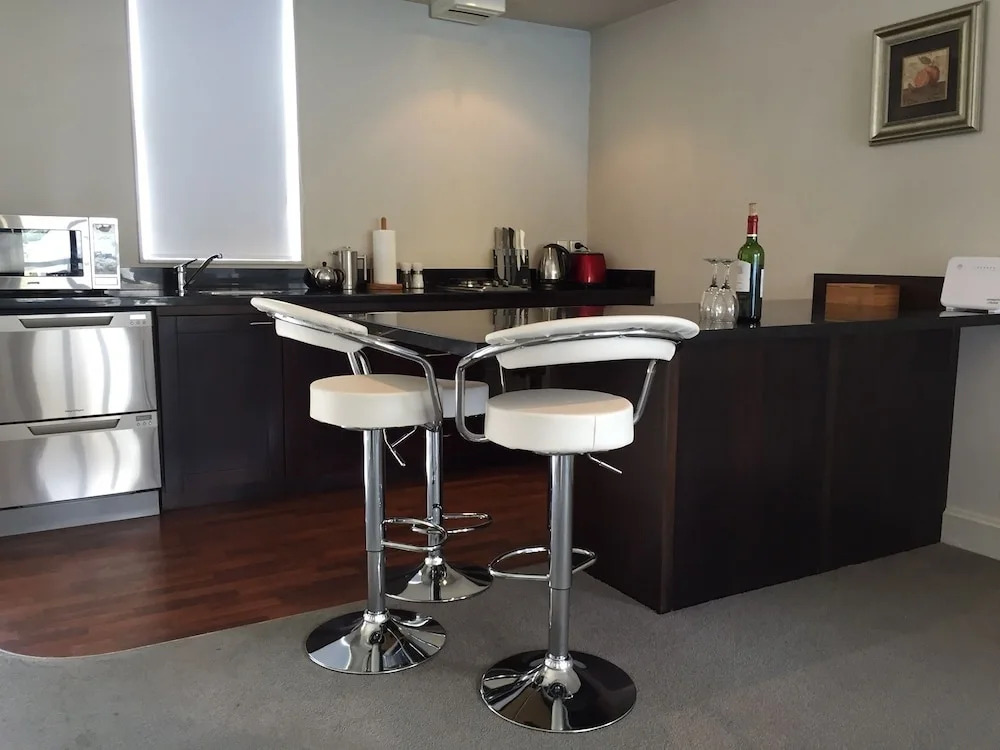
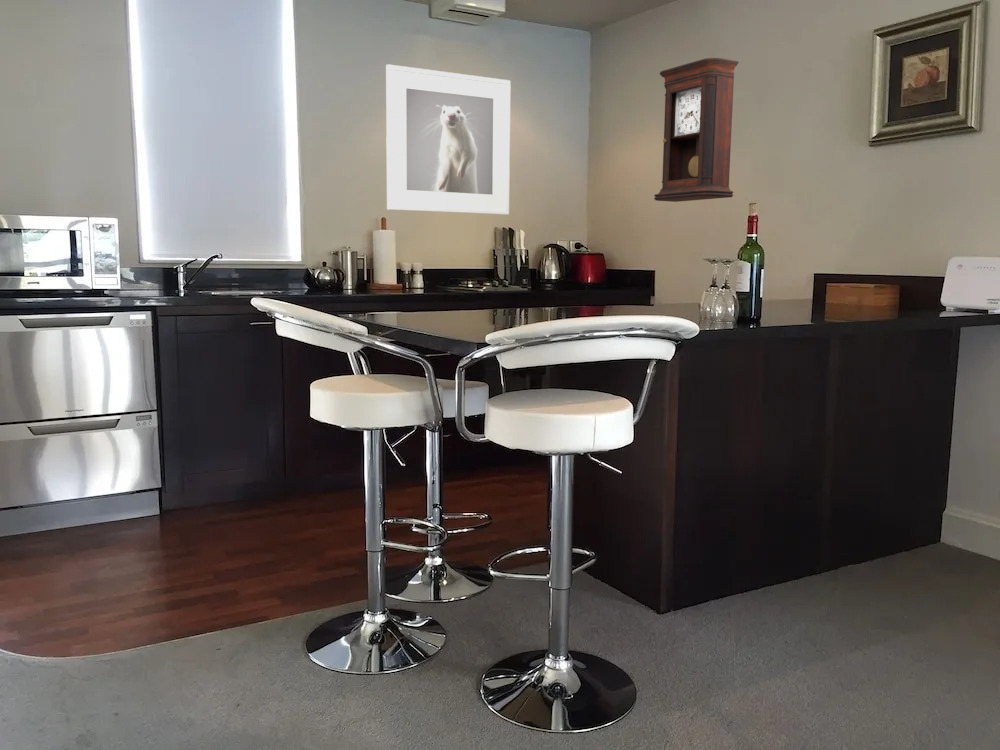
+ pendulum clock (692, 133)
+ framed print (450, 143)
